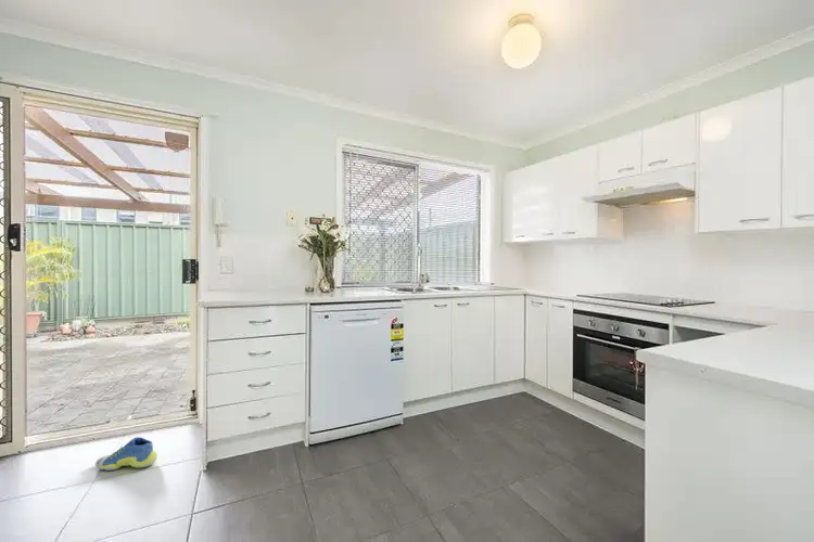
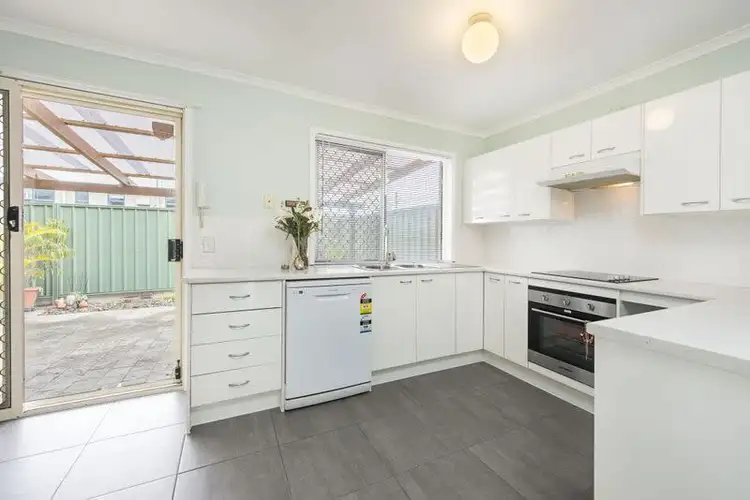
- sneaker (127, 451)
